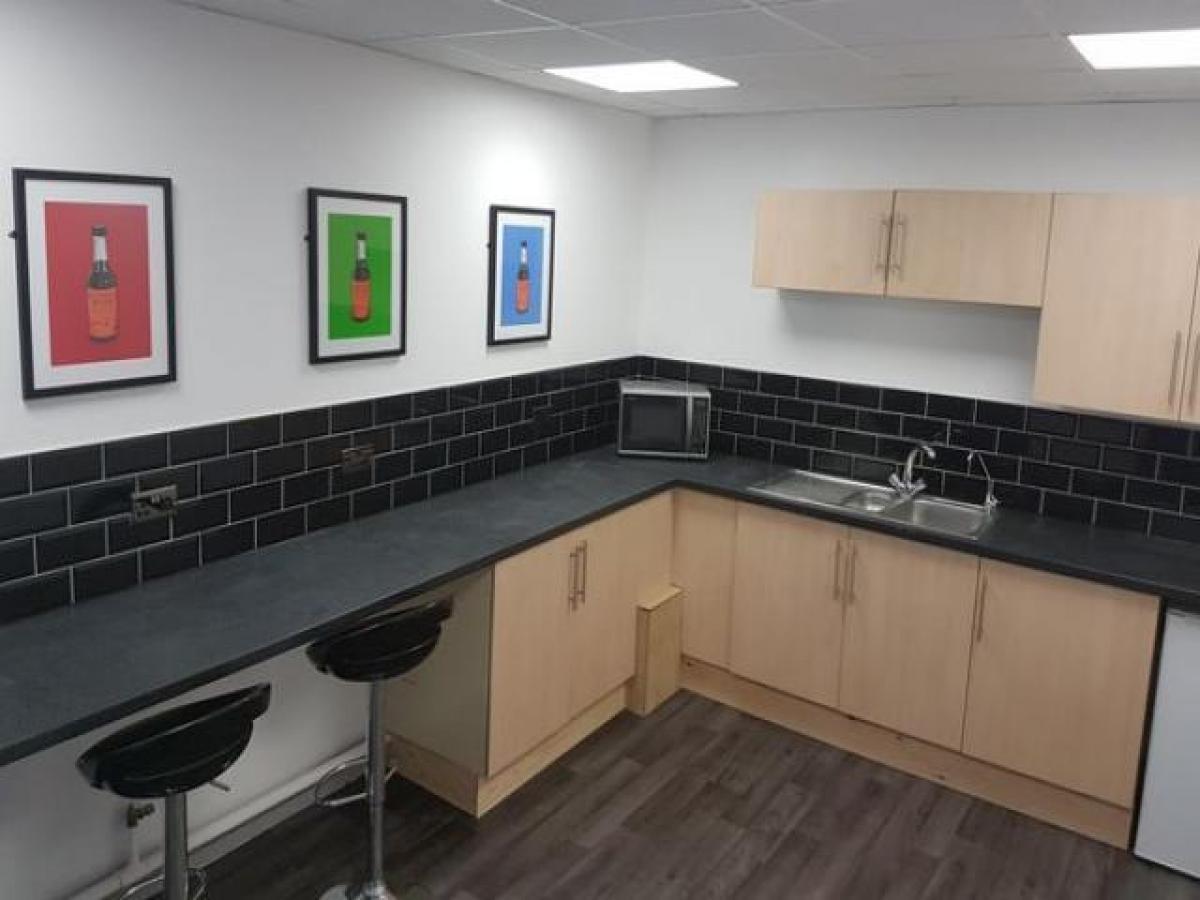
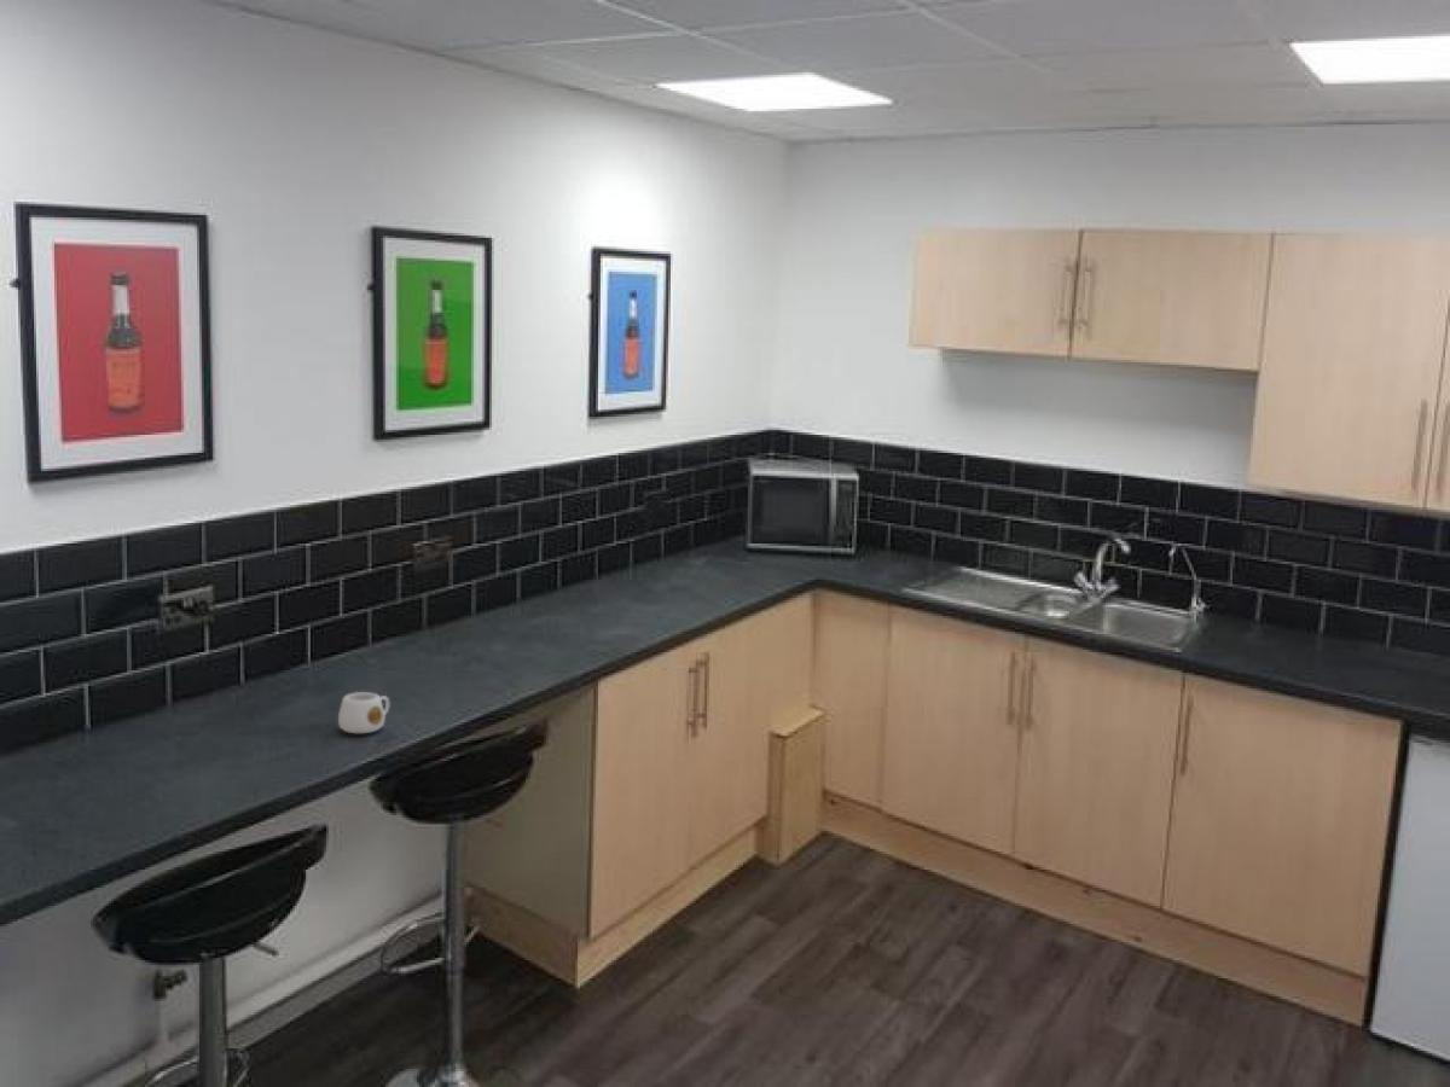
+ mug (366, 710)
